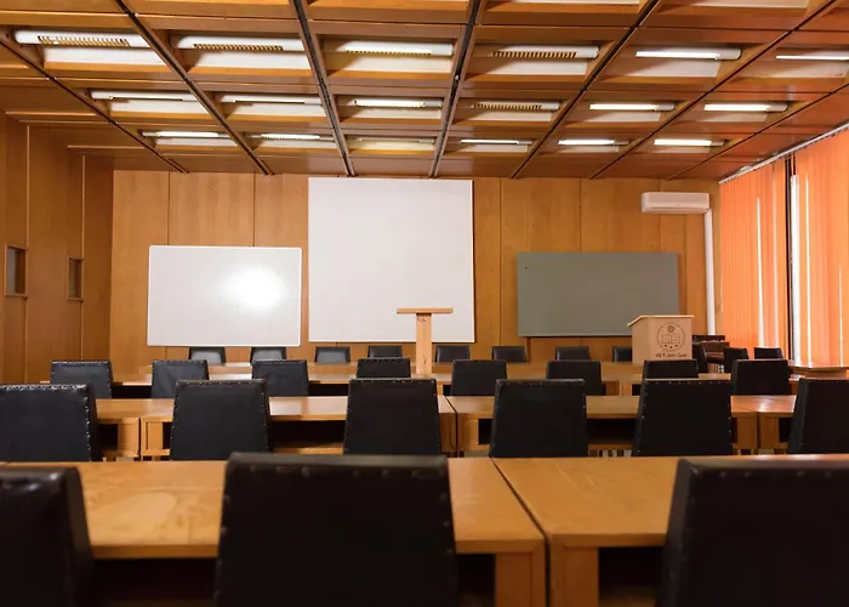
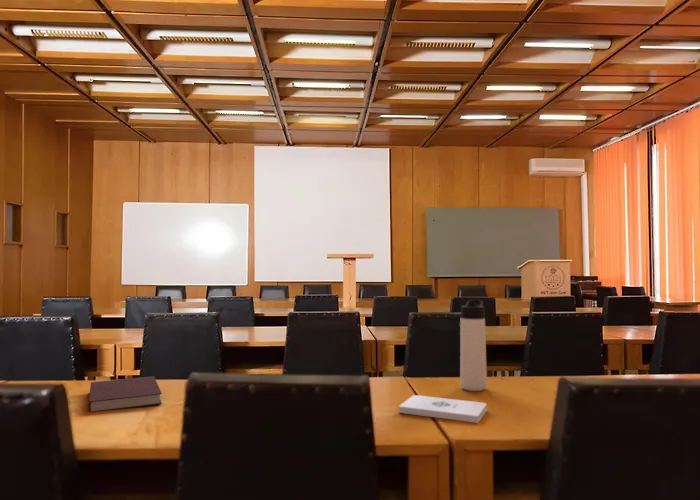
+ thermos bottle (473, 344)
+ notebook (124, 392)
+ notepad (443, 407)
